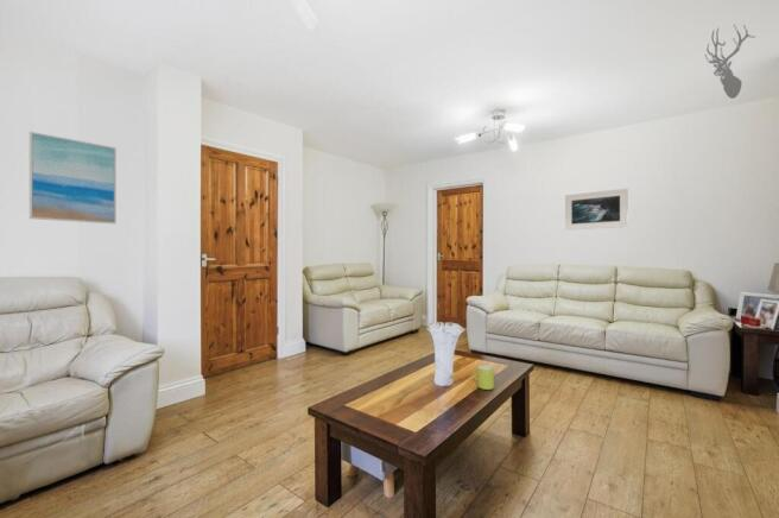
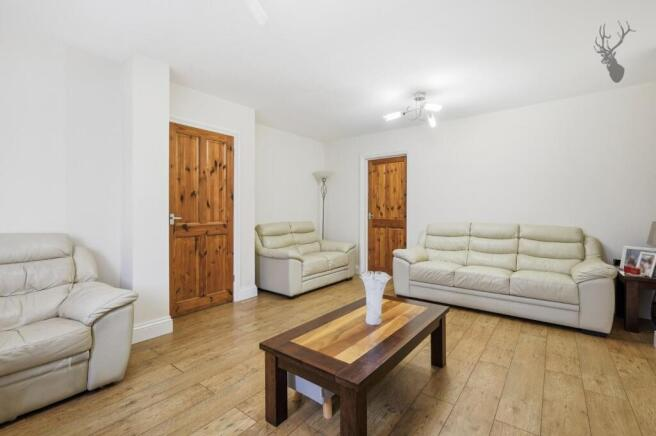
- wall art (75, 181)
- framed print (595, 210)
- mug (482, 375)
